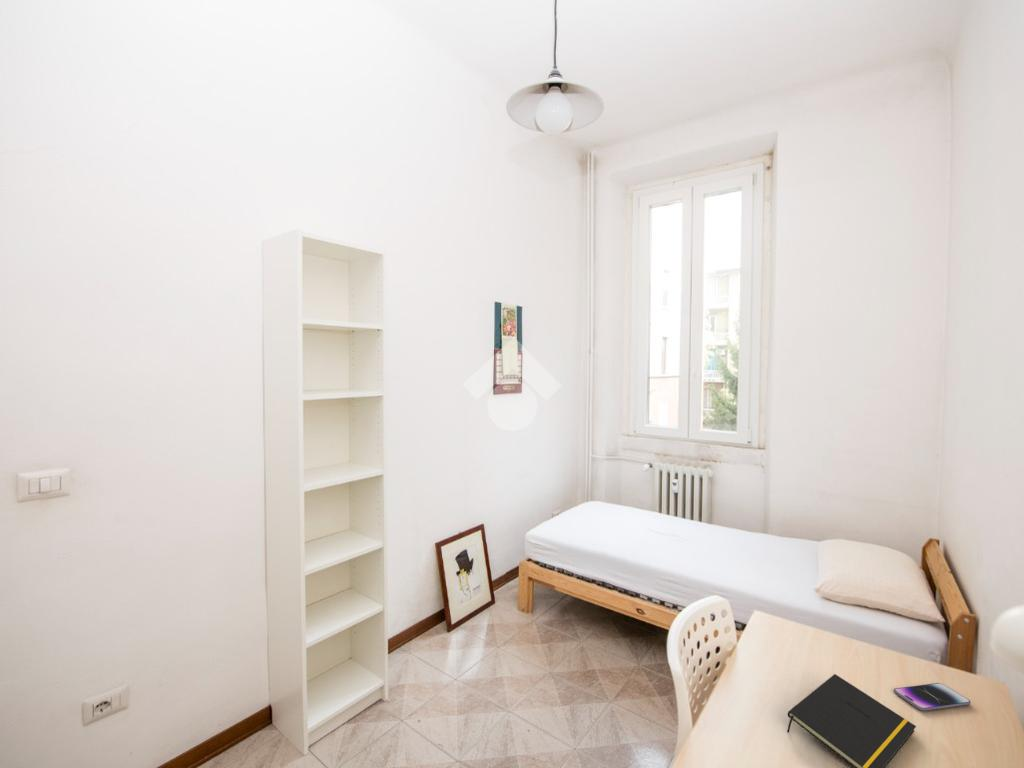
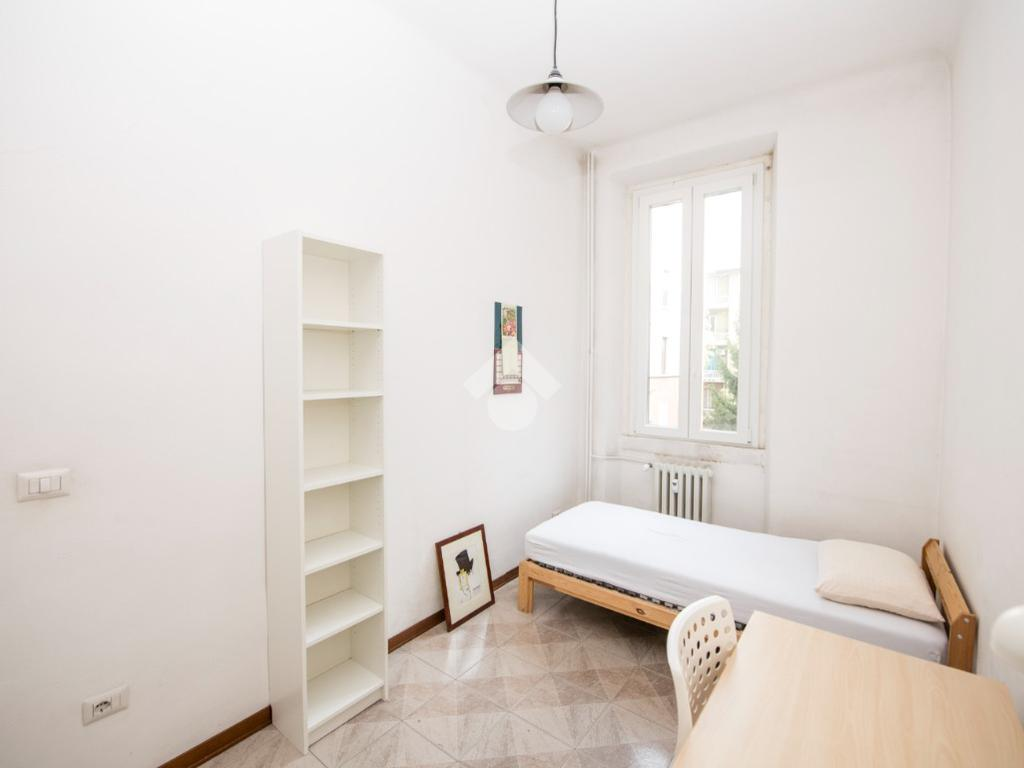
- notepad (851, 721)
- smartphone (931, 696)
